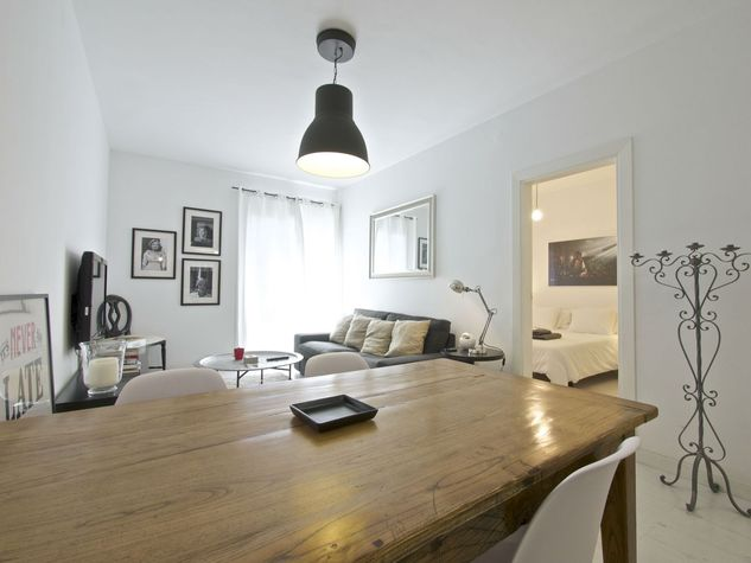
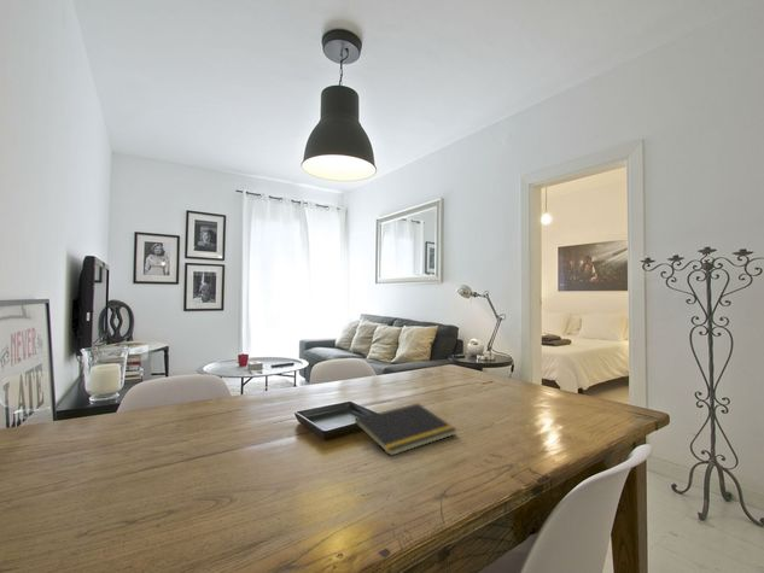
+ notepad (406, 426)
